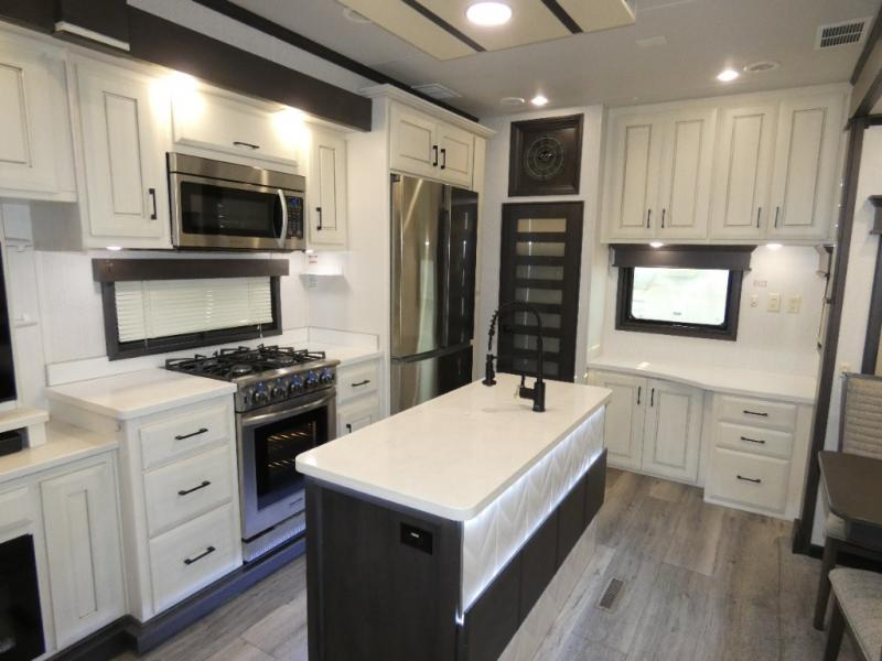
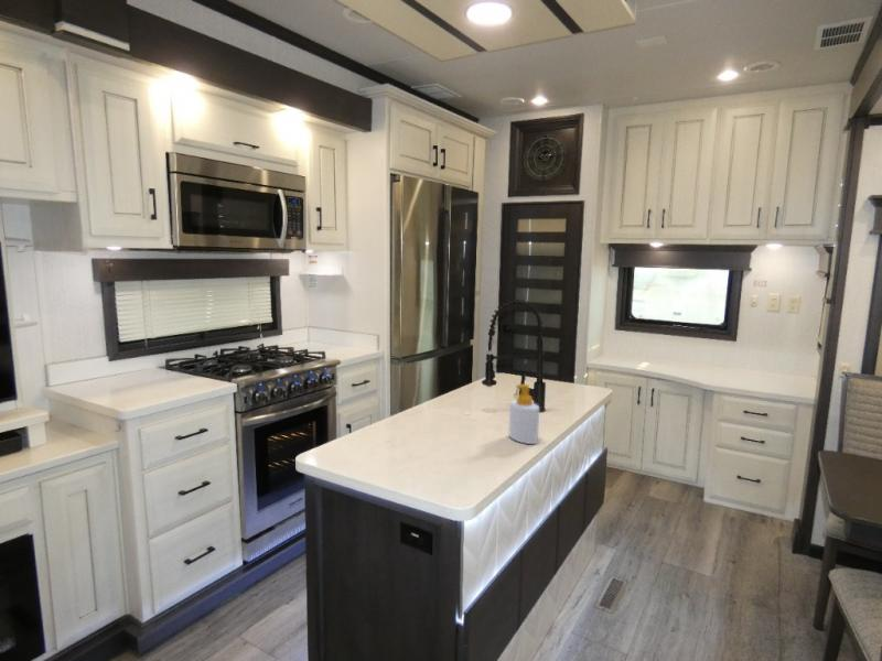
+ soap bottle (524, 412)
